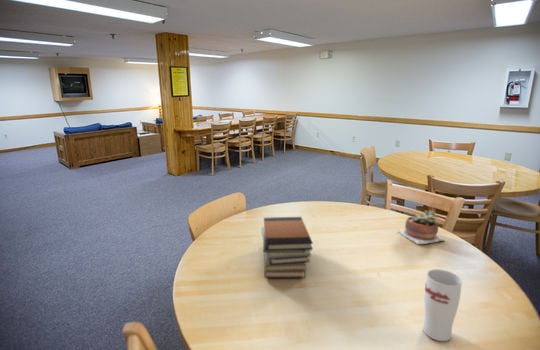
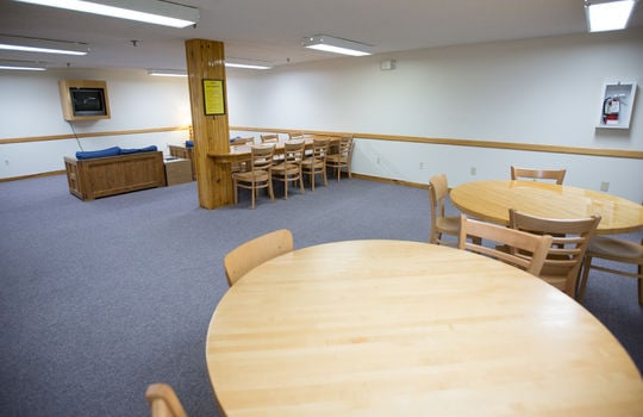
- book stack (284, 244)
- succulent plant (421, 223)
- cup (440, 305)
